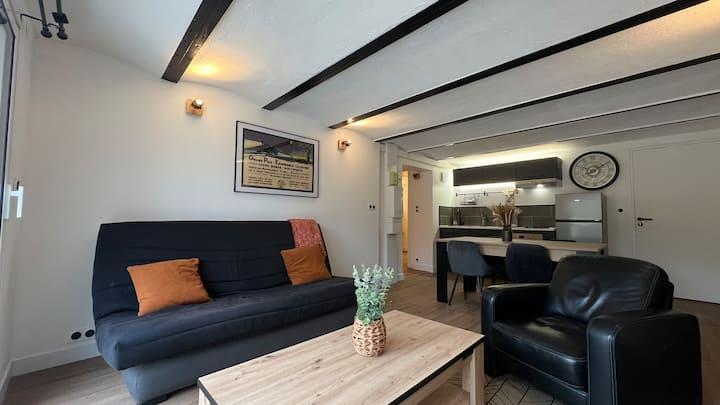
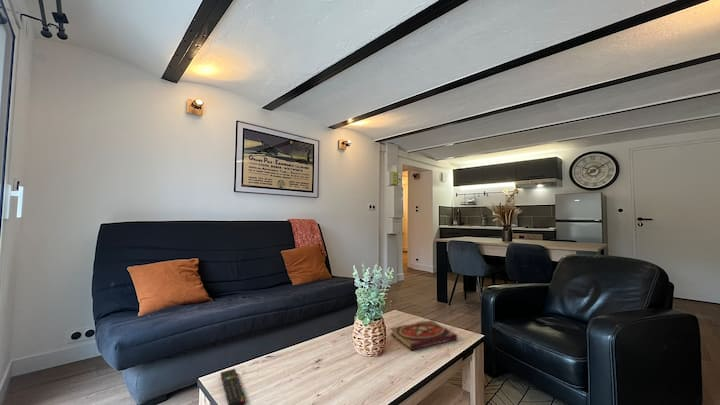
+ book (422, 332)
+ remote control (232, 387)
